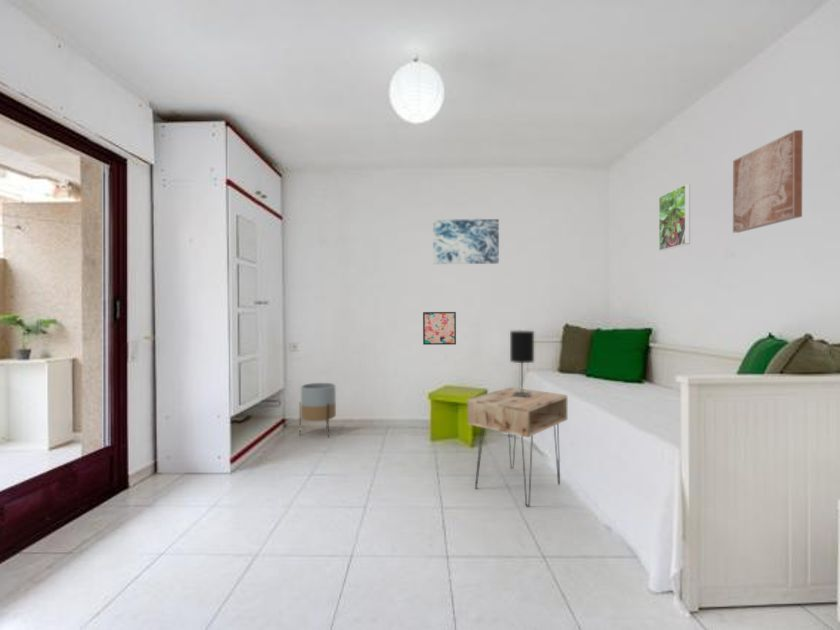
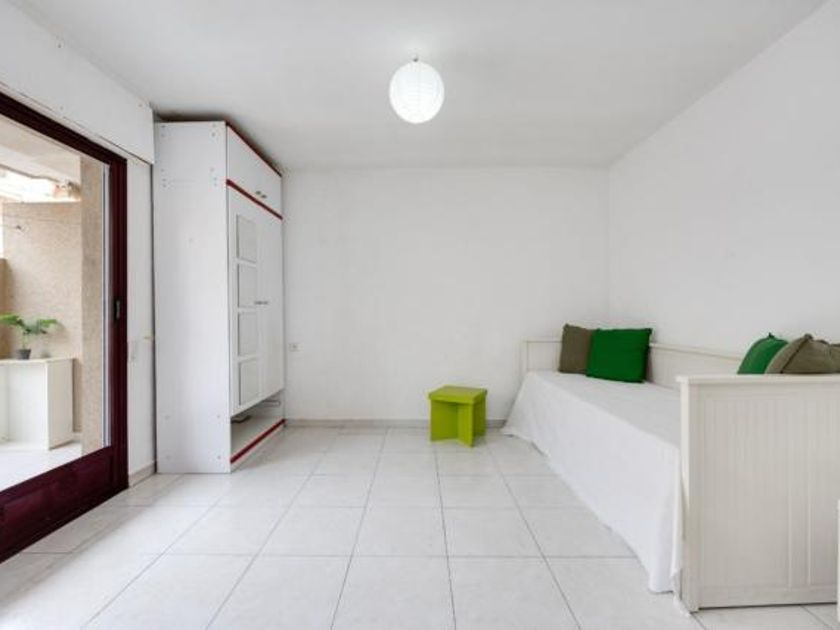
- nightstand (515, 439)
- planter (318, 409)
- wall art (465, 241)
- wall art (764, 186)
- wall art (439, 328)
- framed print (673, 219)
- table lamp (522, 362)
